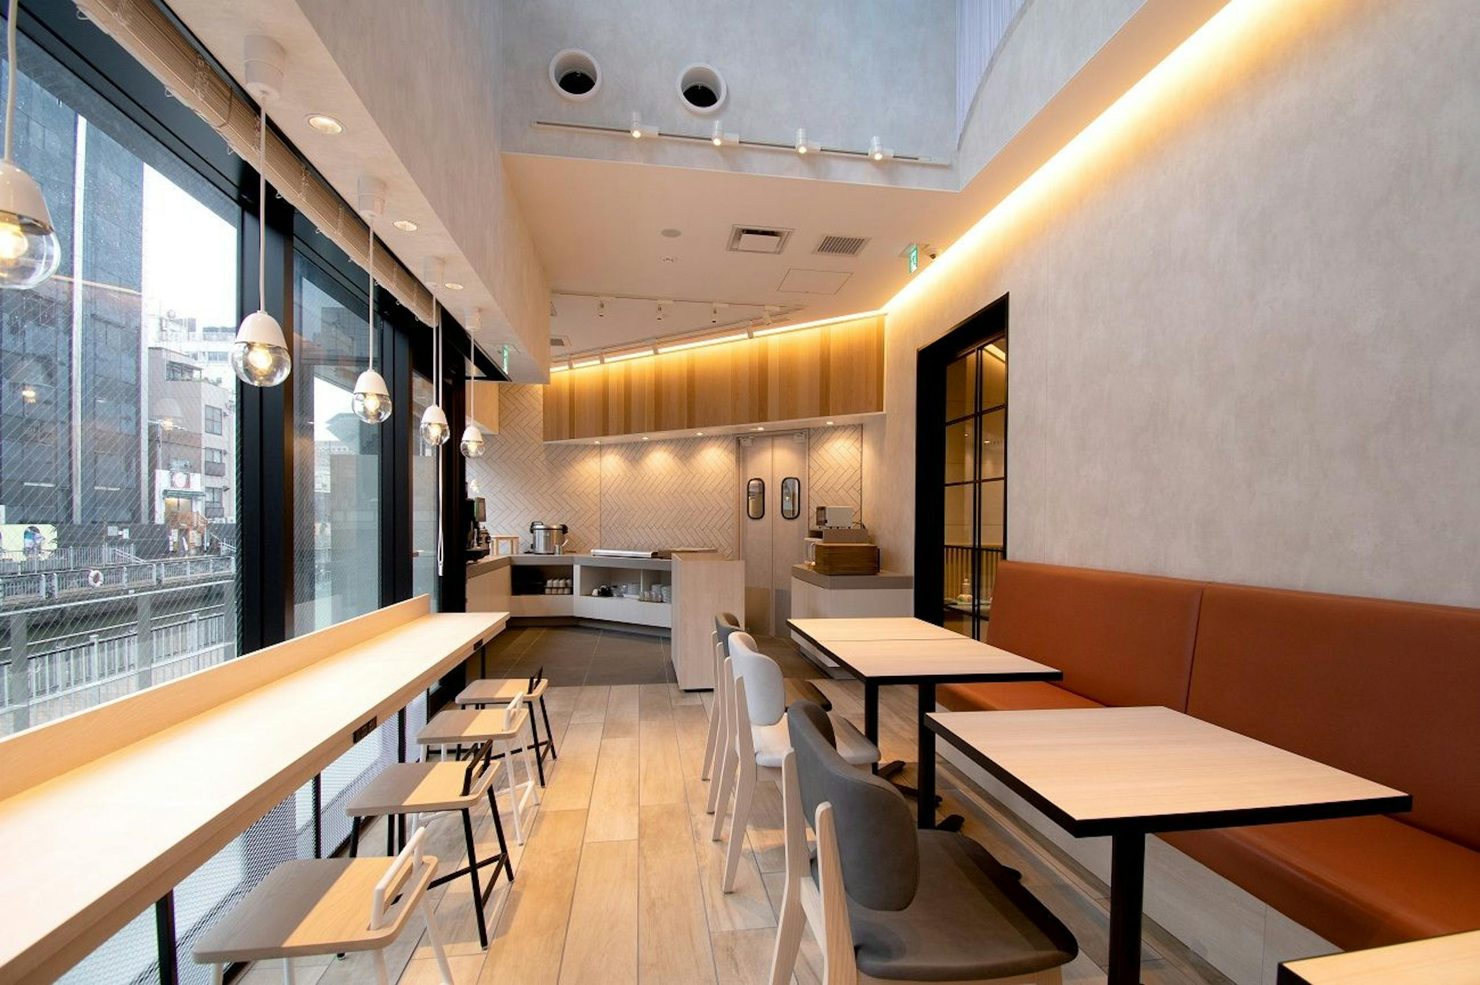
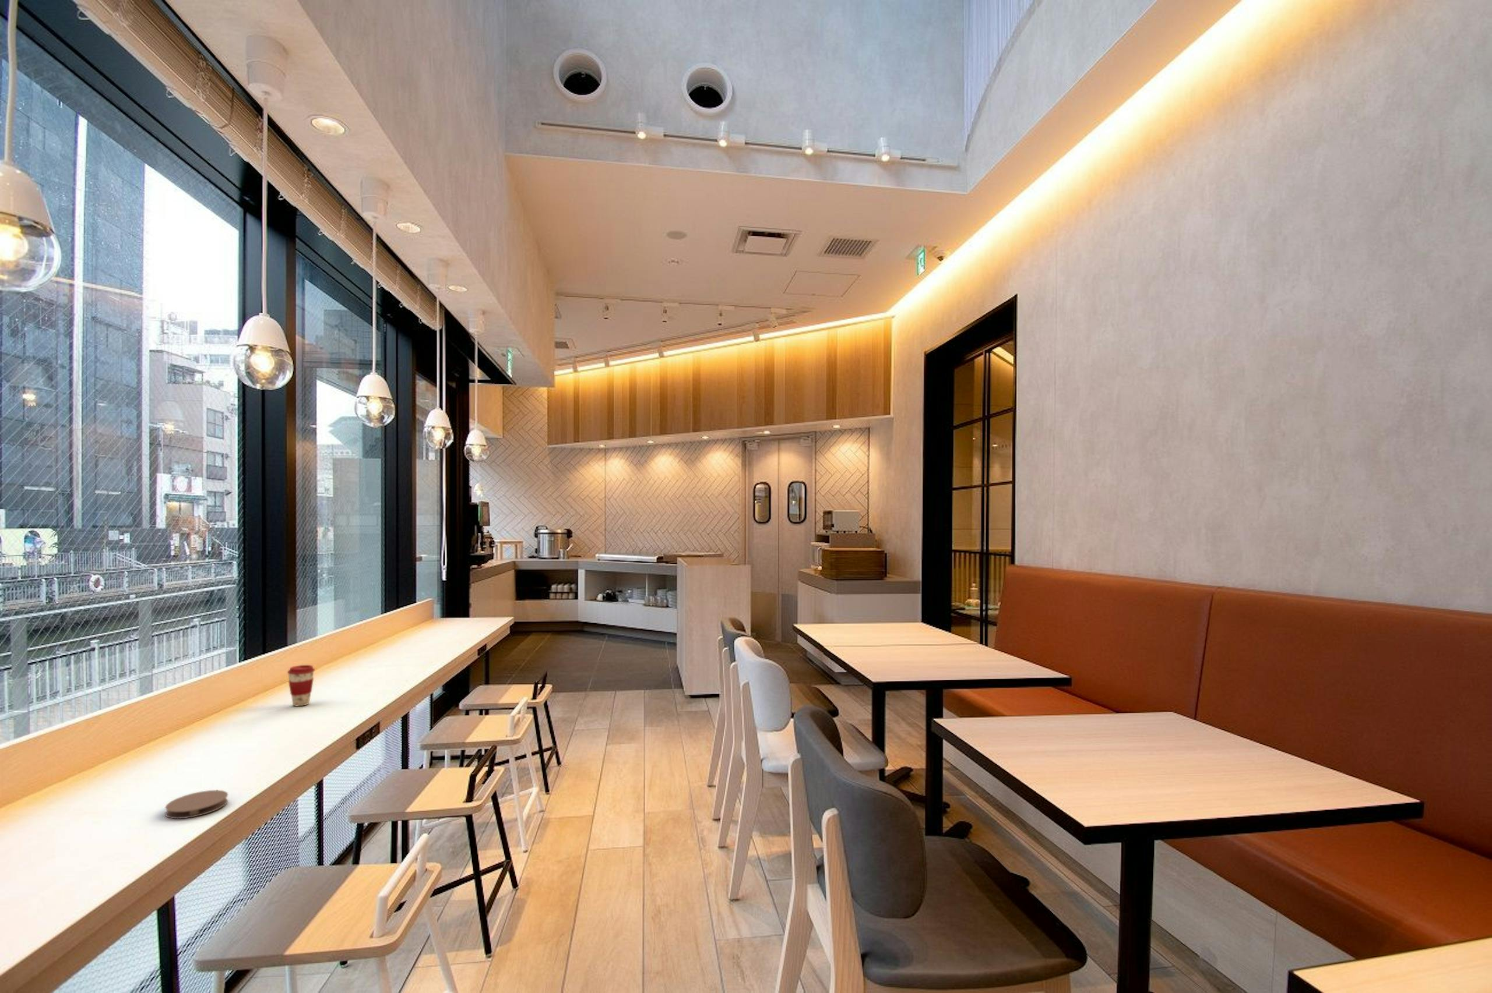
+ coffee cup (300, 686)
+ coaster (197, 803)
